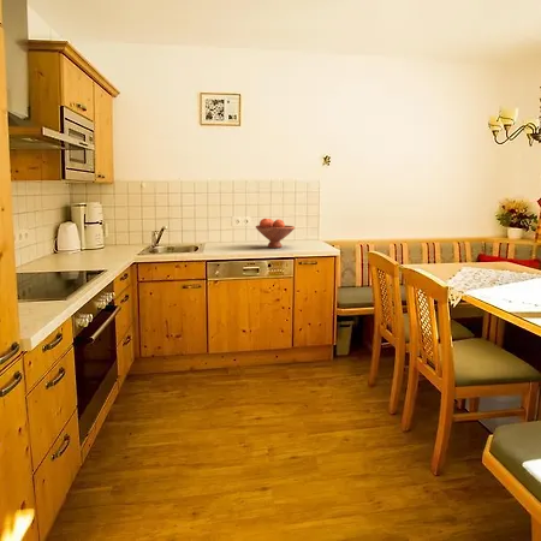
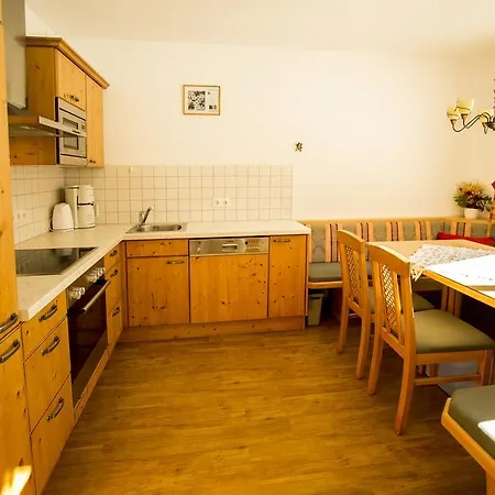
- fruit bowl (274, 232)
